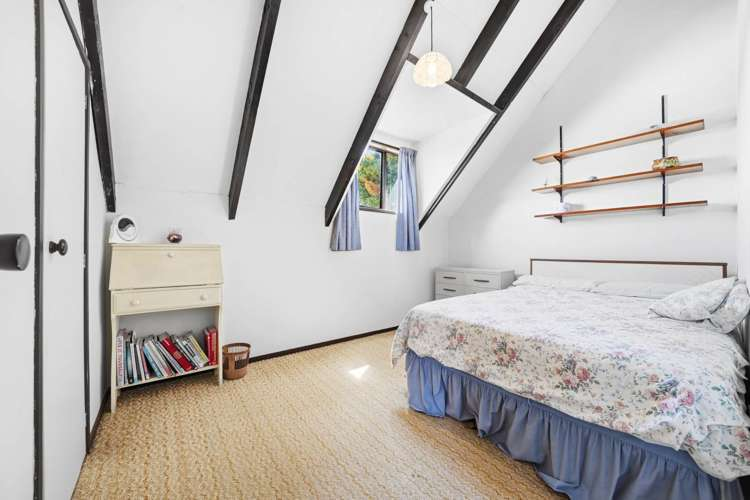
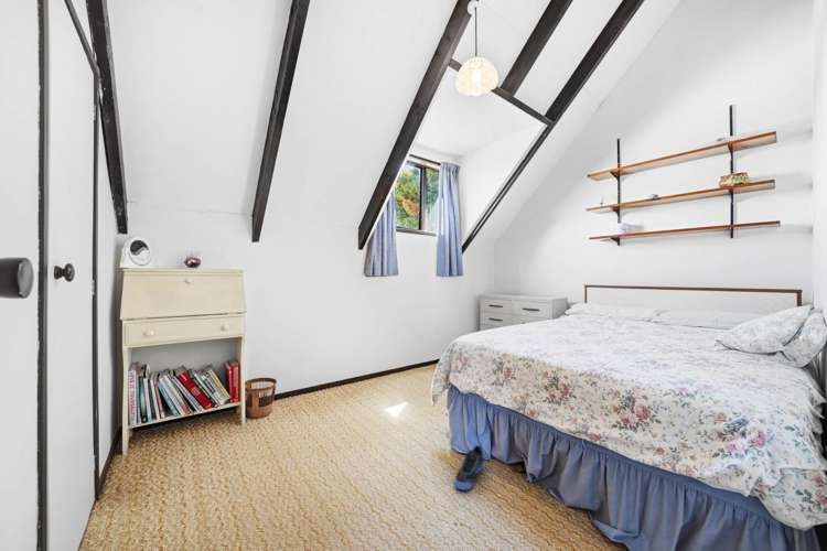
+ sneaker (469, 465)
